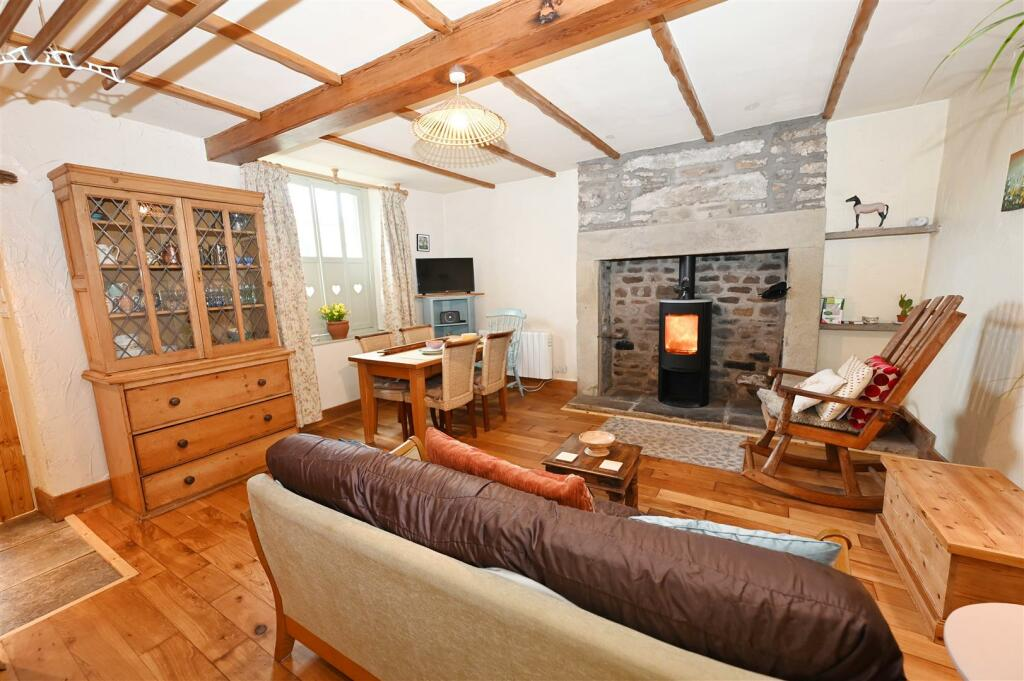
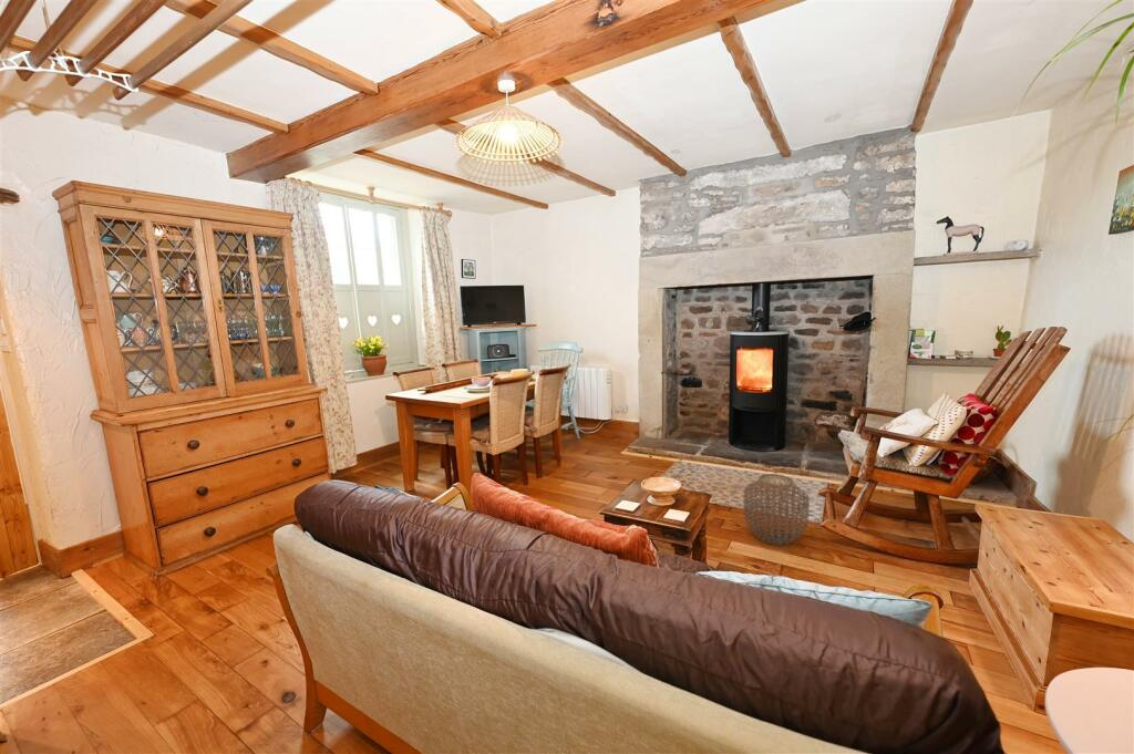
+ woven basket (775, 508)
